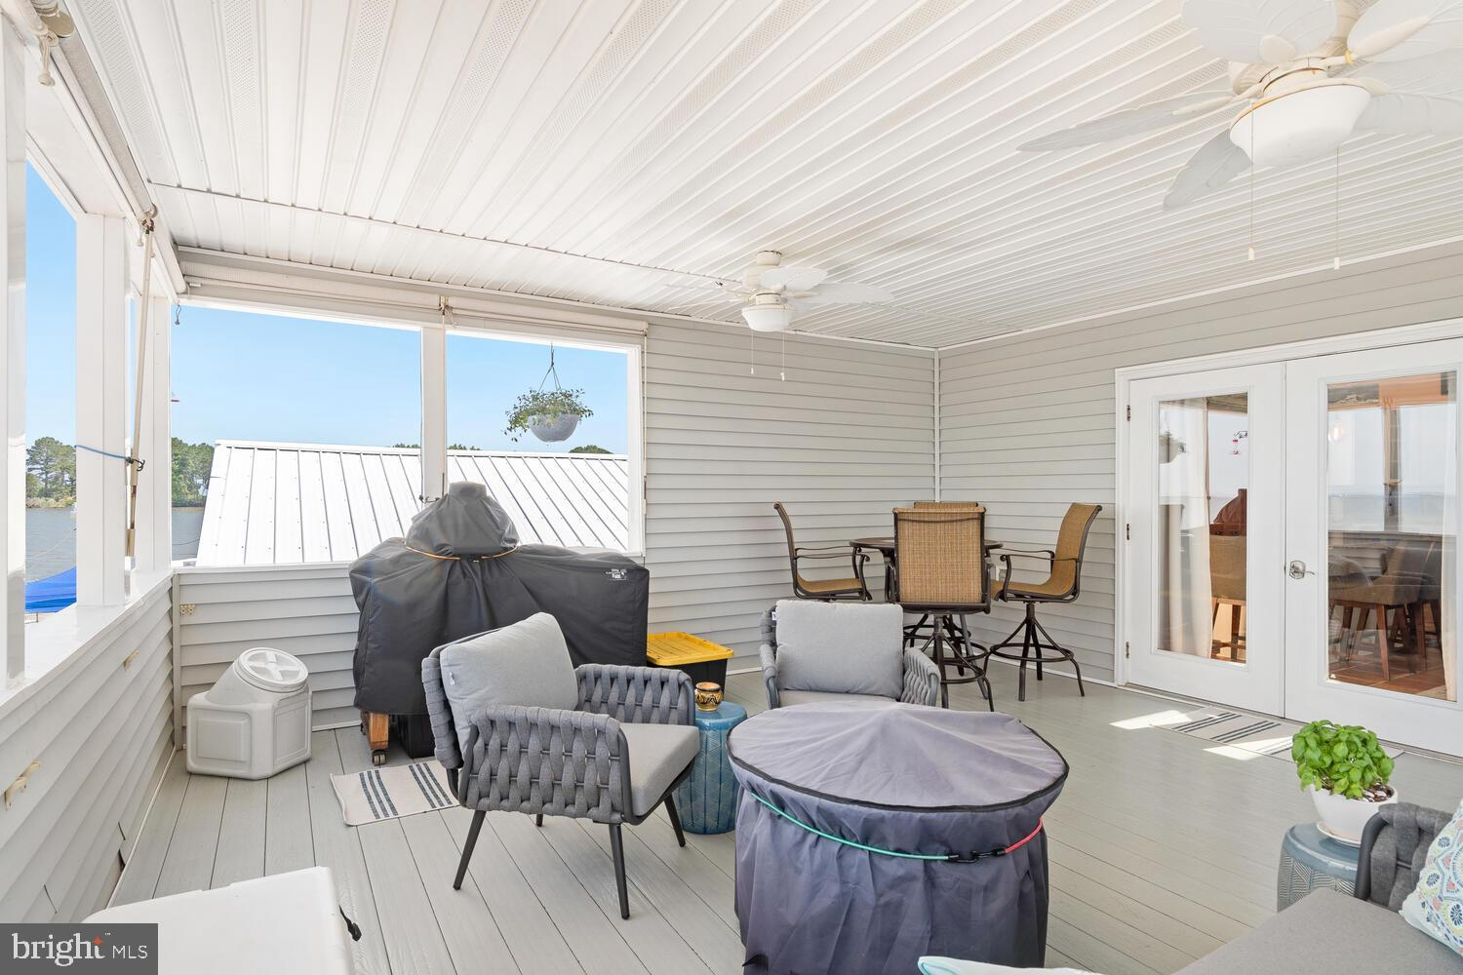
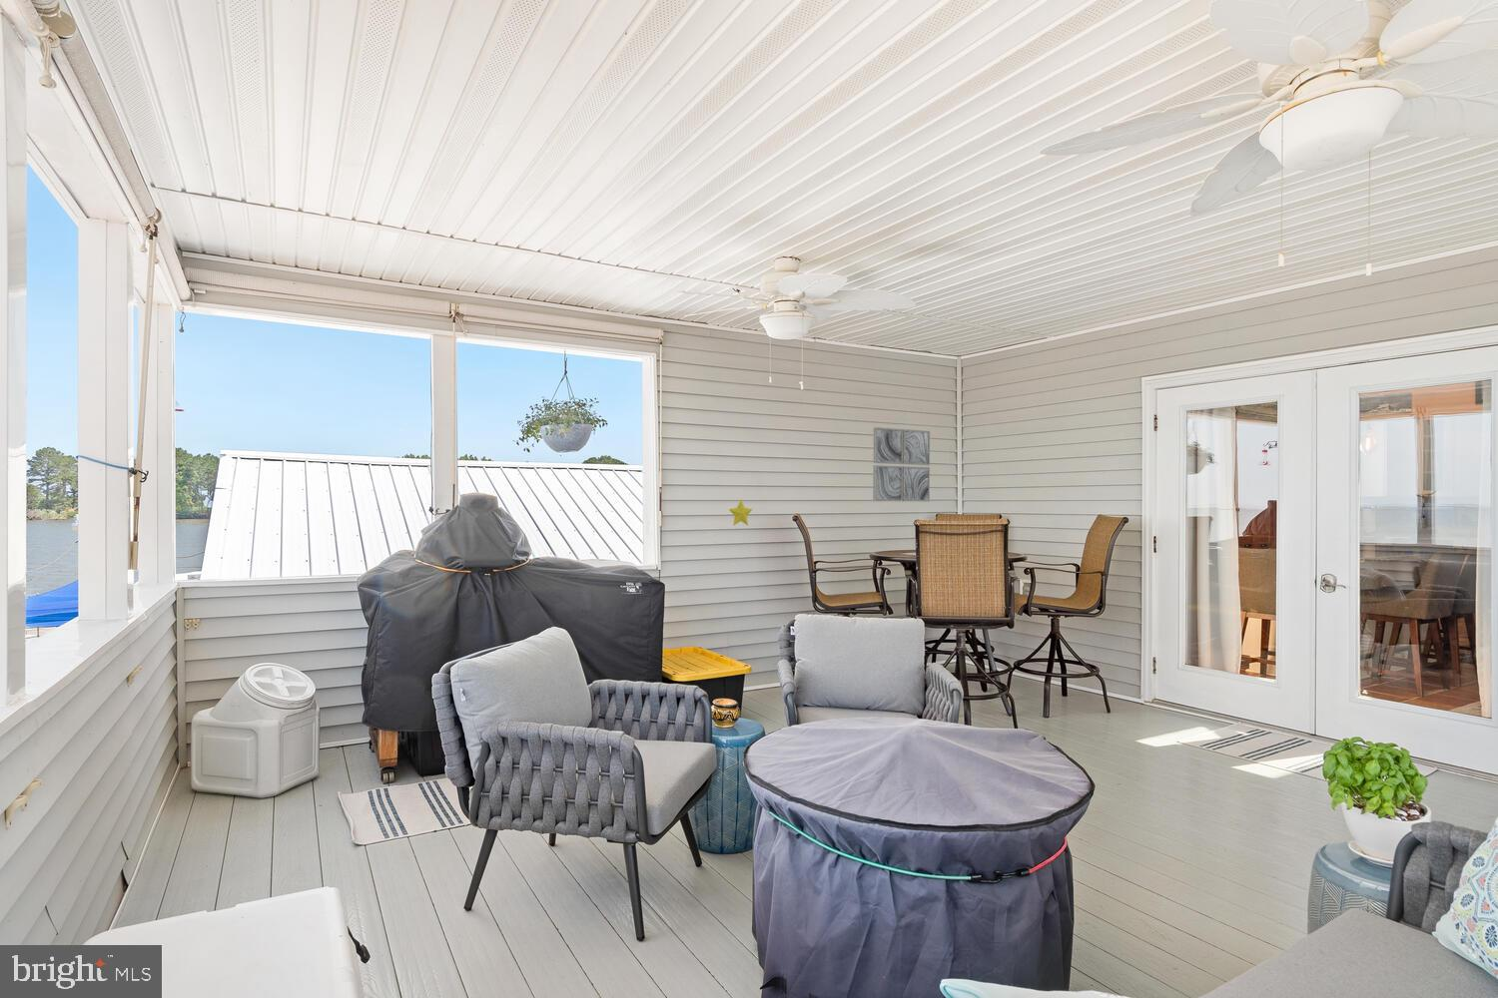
+ decorative star (740, 512)
+ wall art (902, 466)
